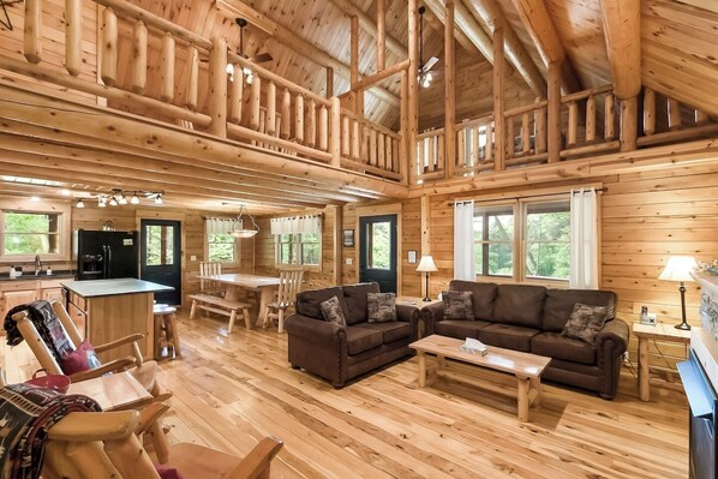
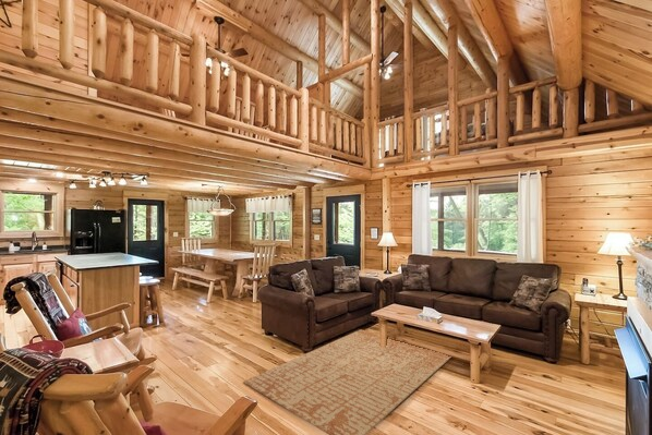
+ rug (357, 367)
